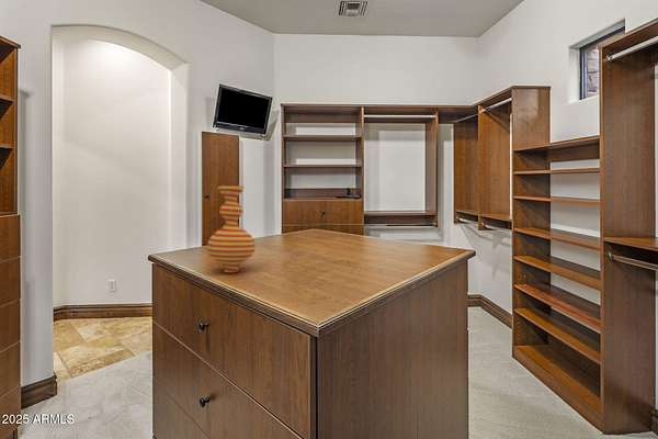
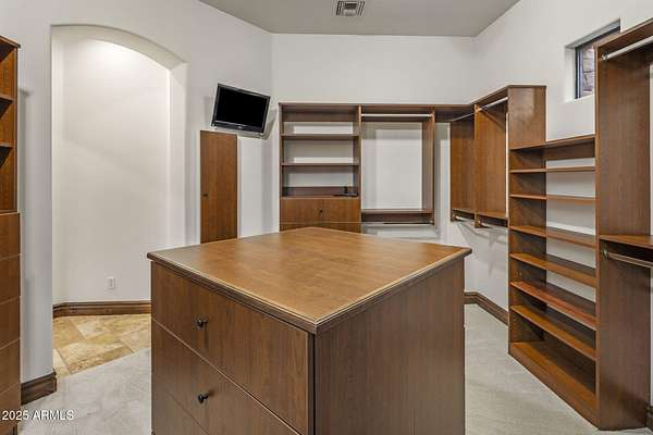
- vase (231, 228)
